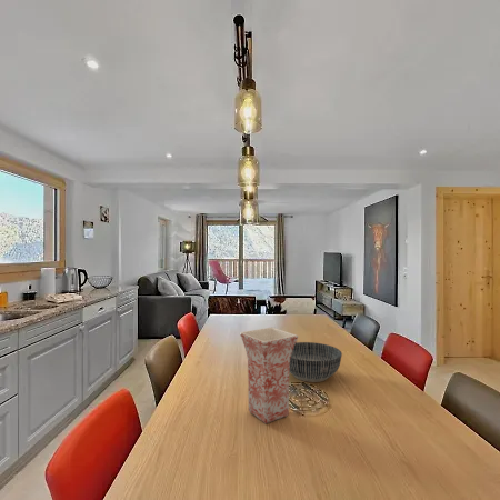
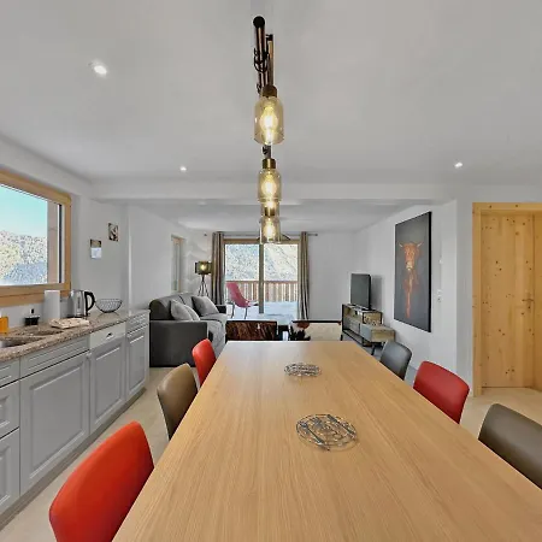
- bowl (310, 362)
- vase (268, 373)
